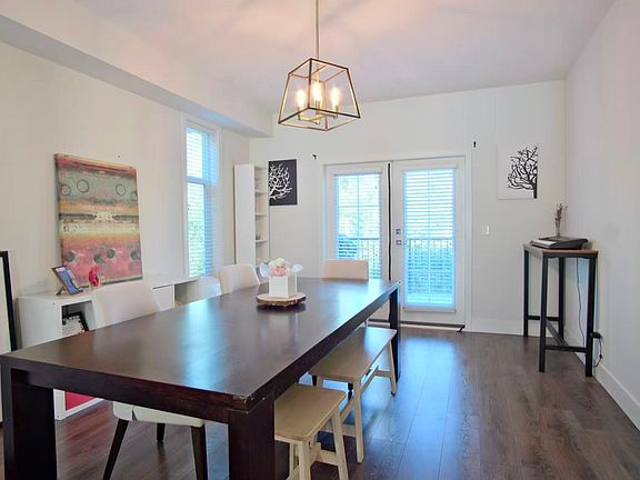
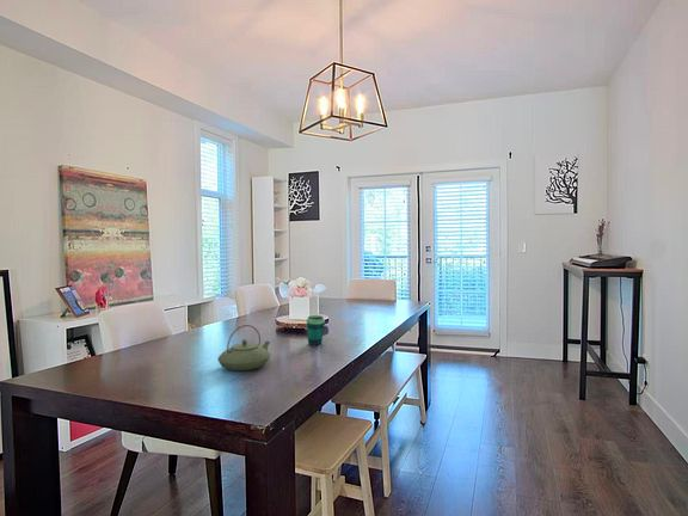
+ teapot (247, 345)
+ cup (315, 330)
